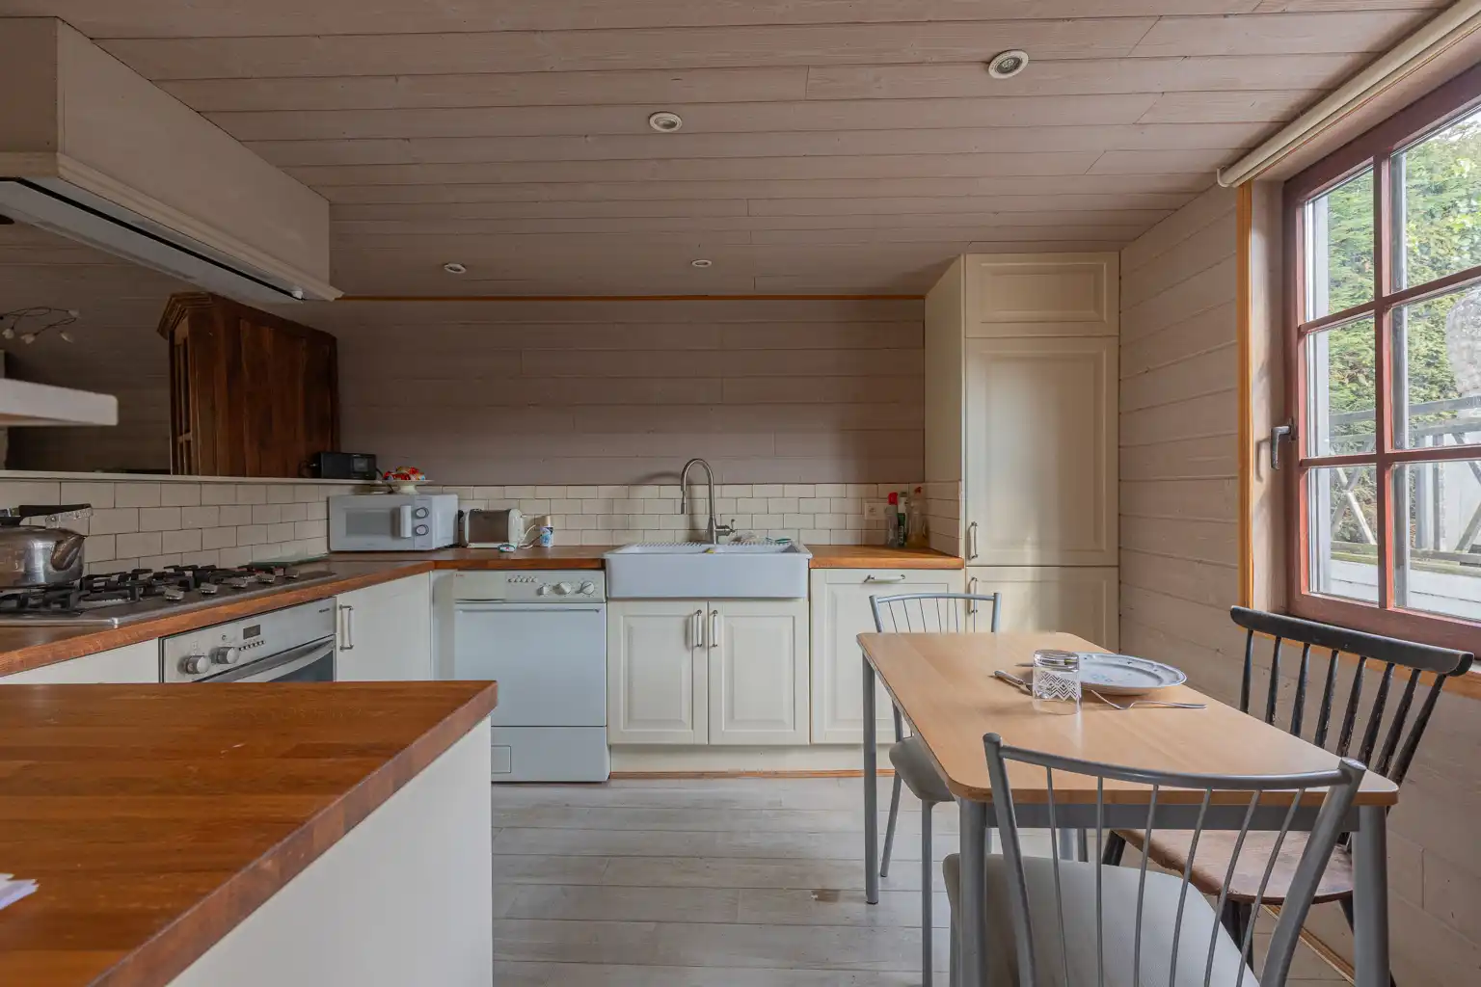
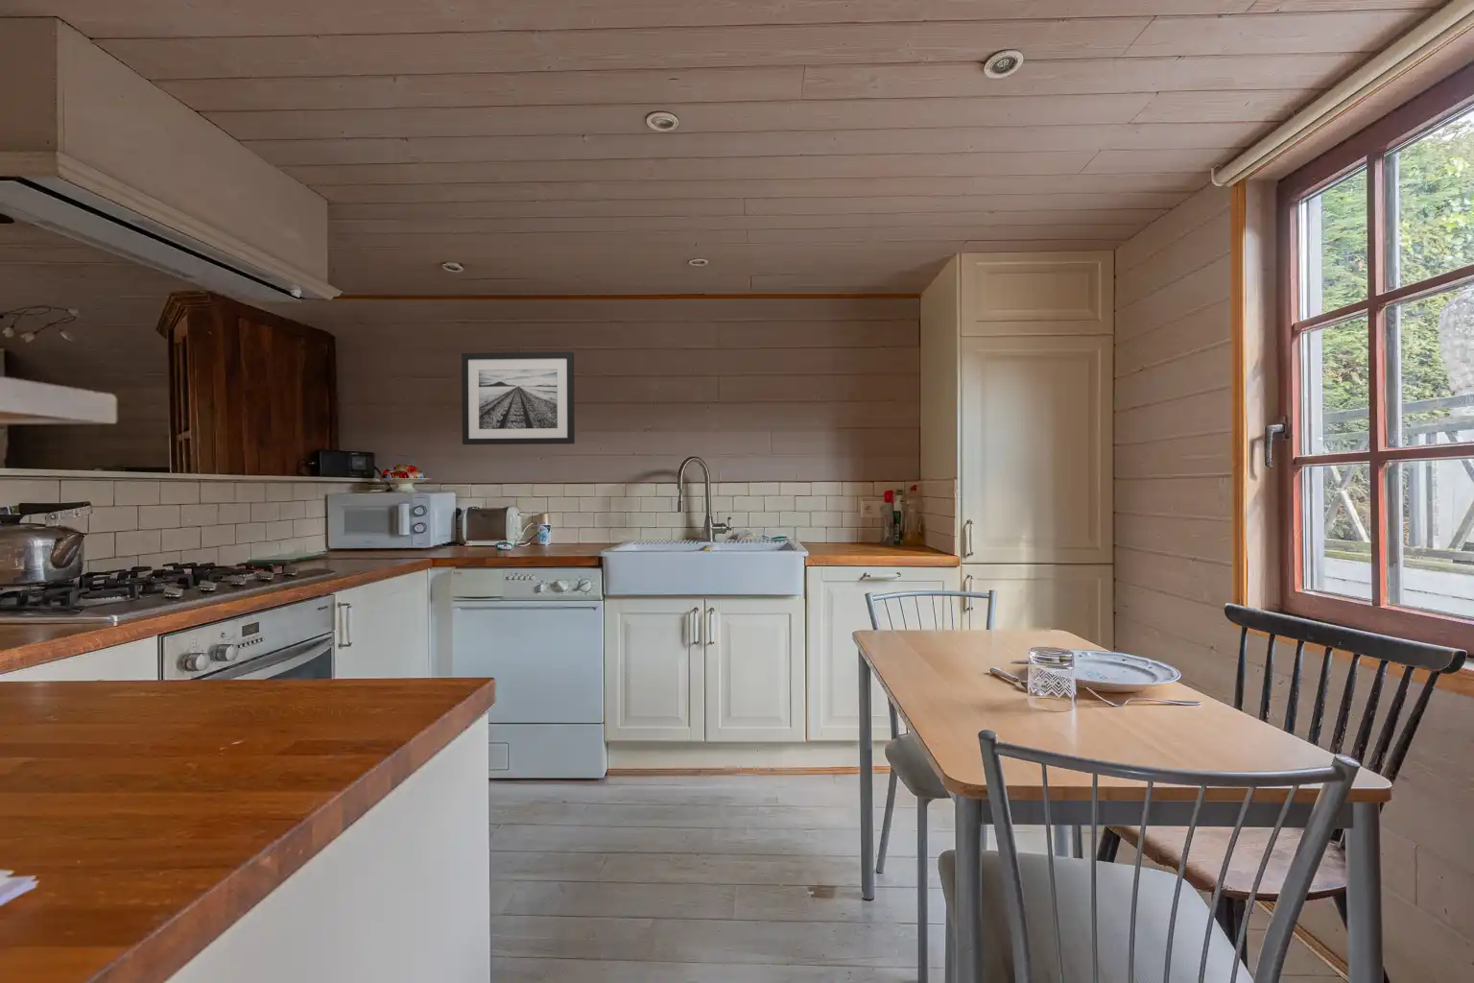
+ wall art (518, 398)
